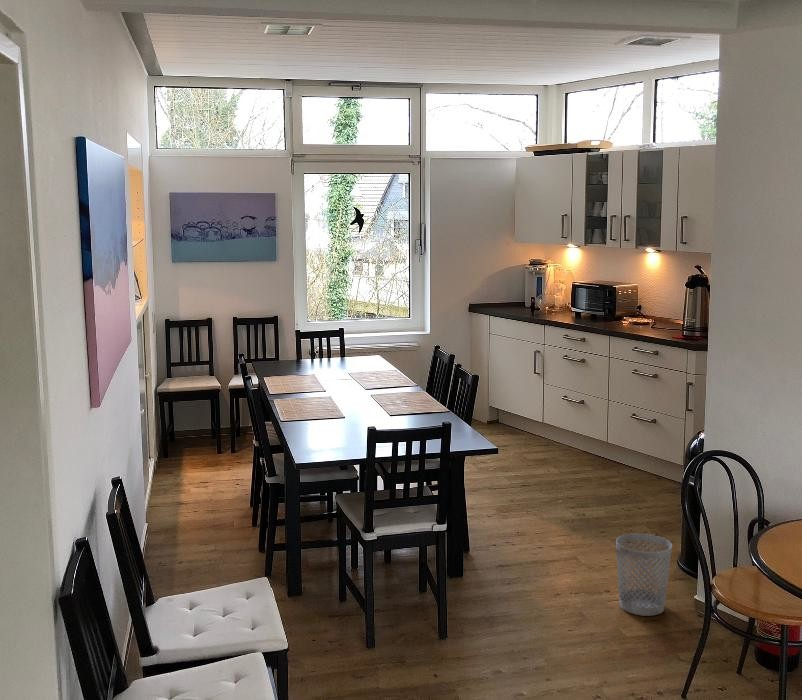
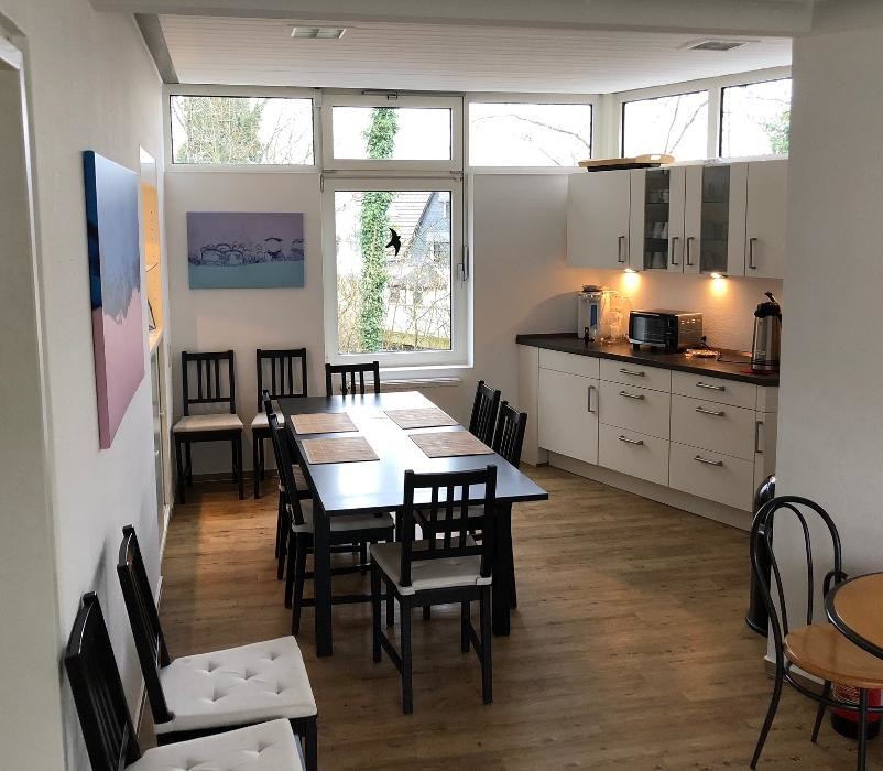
- wastebasket (642, 574)
